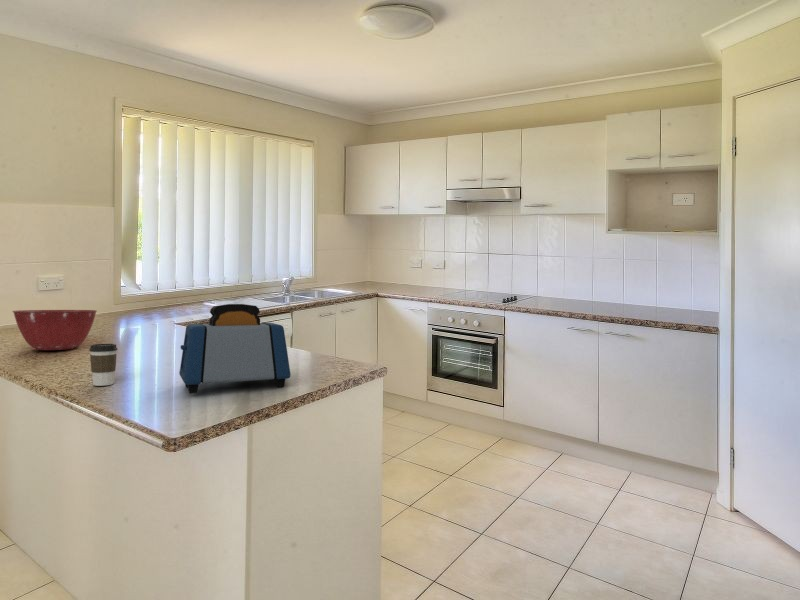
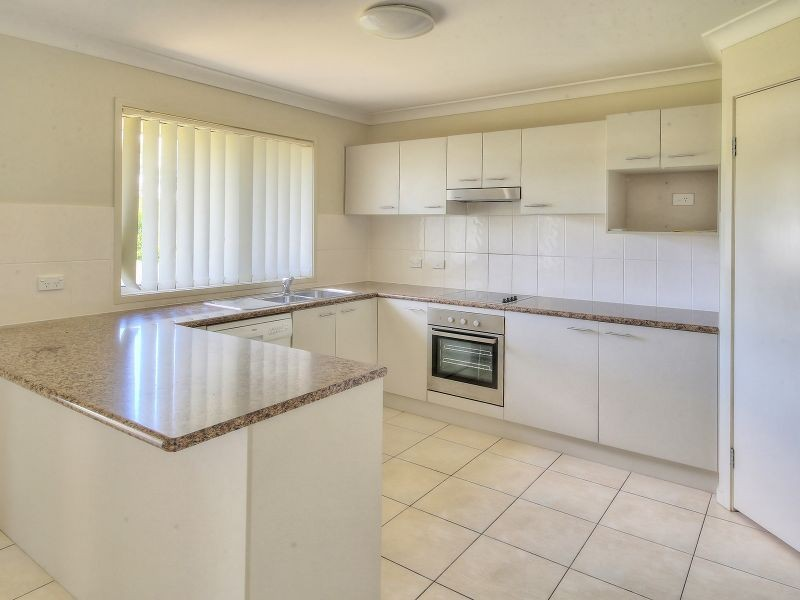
- coffee cup (103, 364)
- mixing bowl (56, 329)
- toaster (234, 345)
